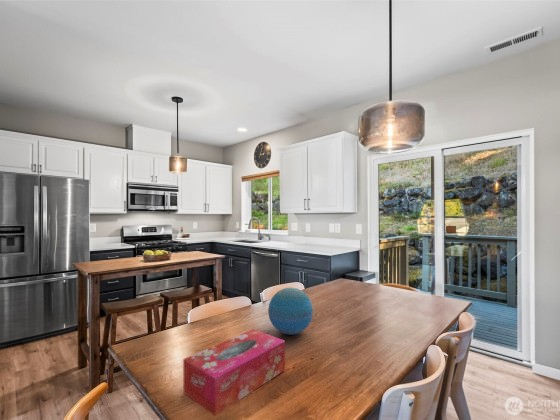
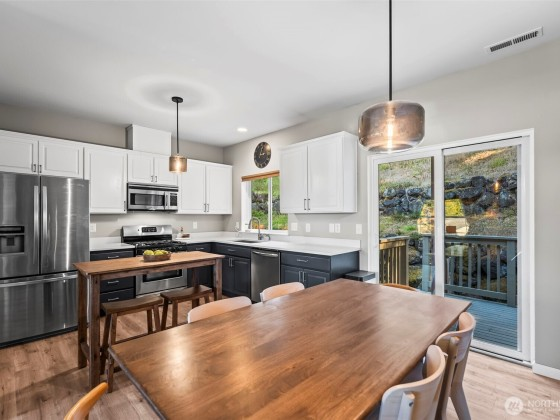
- decorative orb (290, 310)
- tissue box (237, 365)
